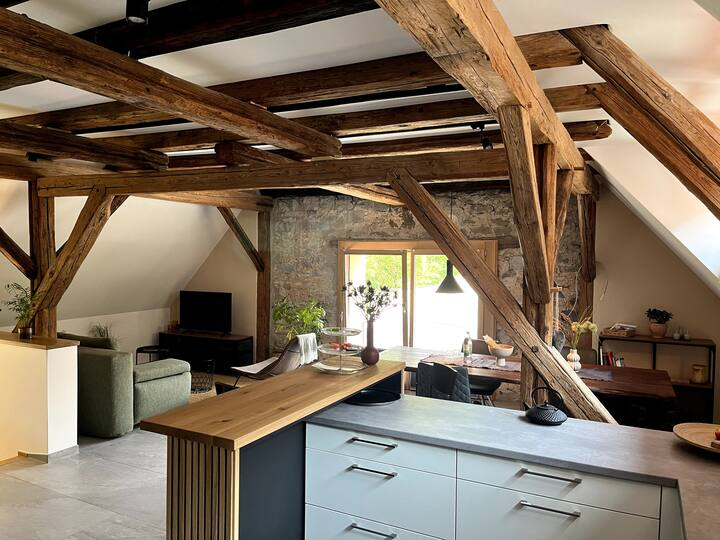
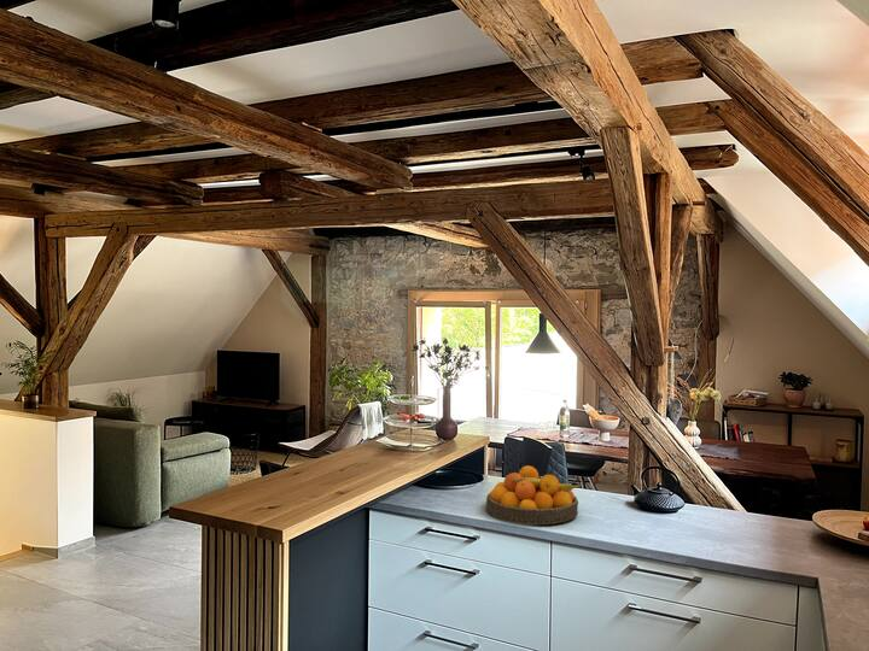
+ fruit bowl (531, 491)
